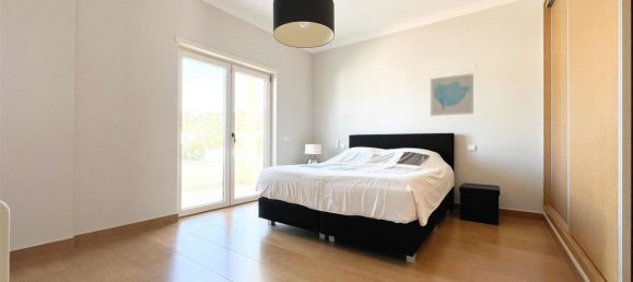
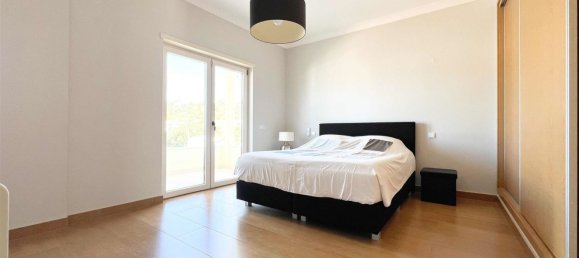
- wall art (450, 95)
